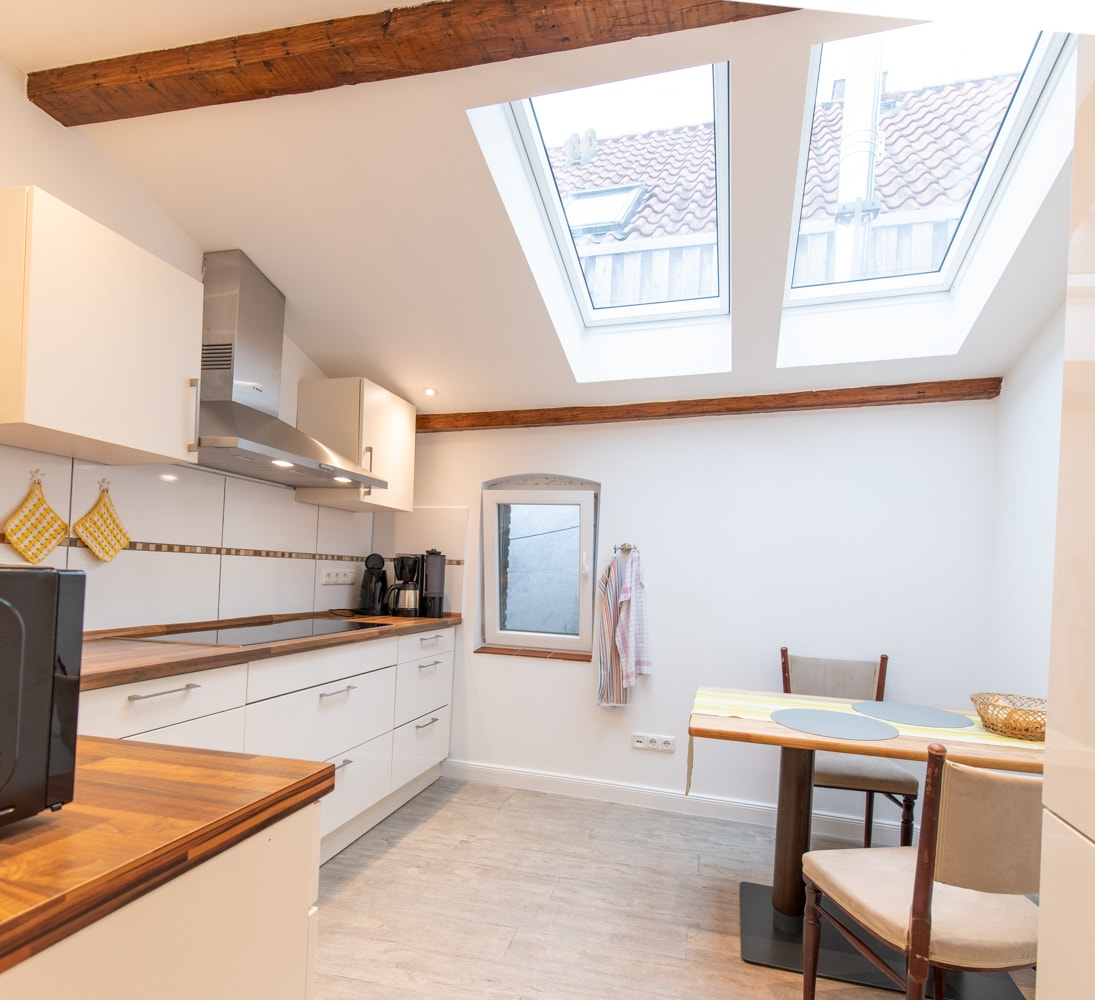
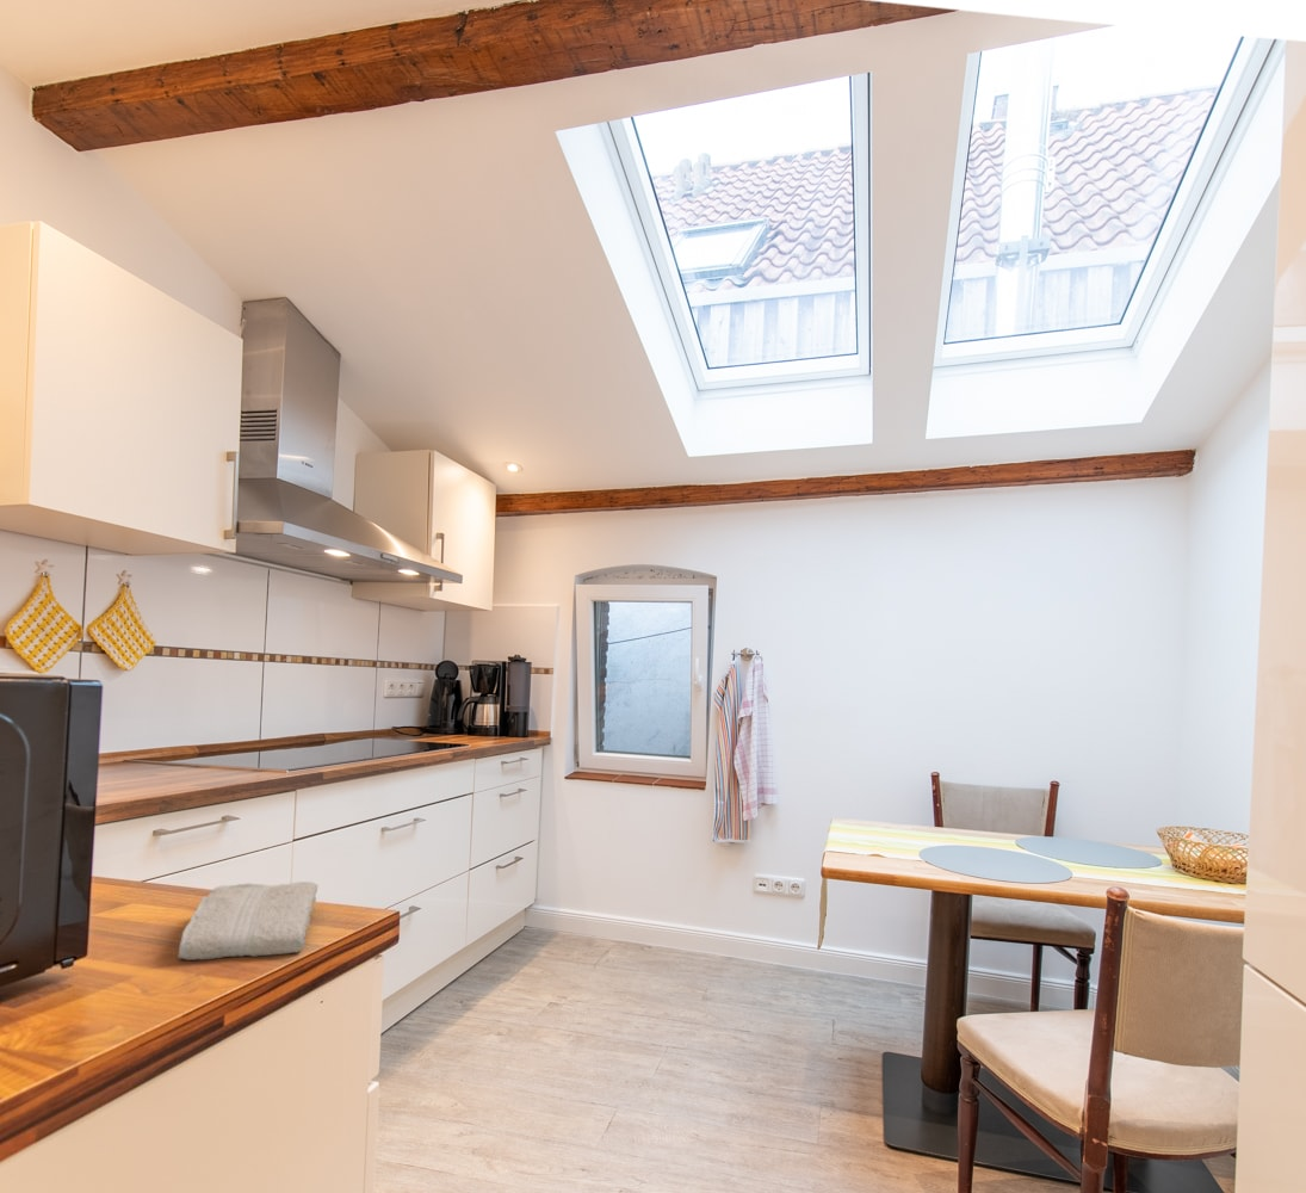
+ washcloth (255, 915)
